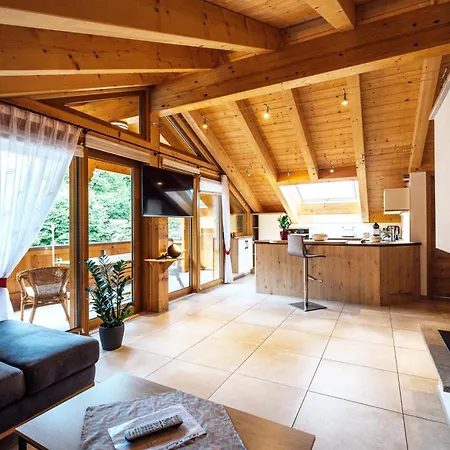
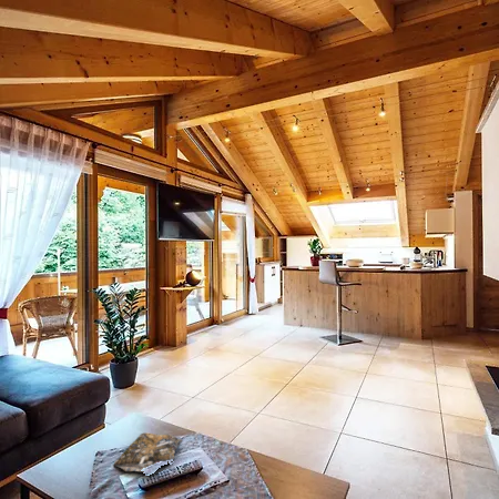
+ magazine (150, 449)
